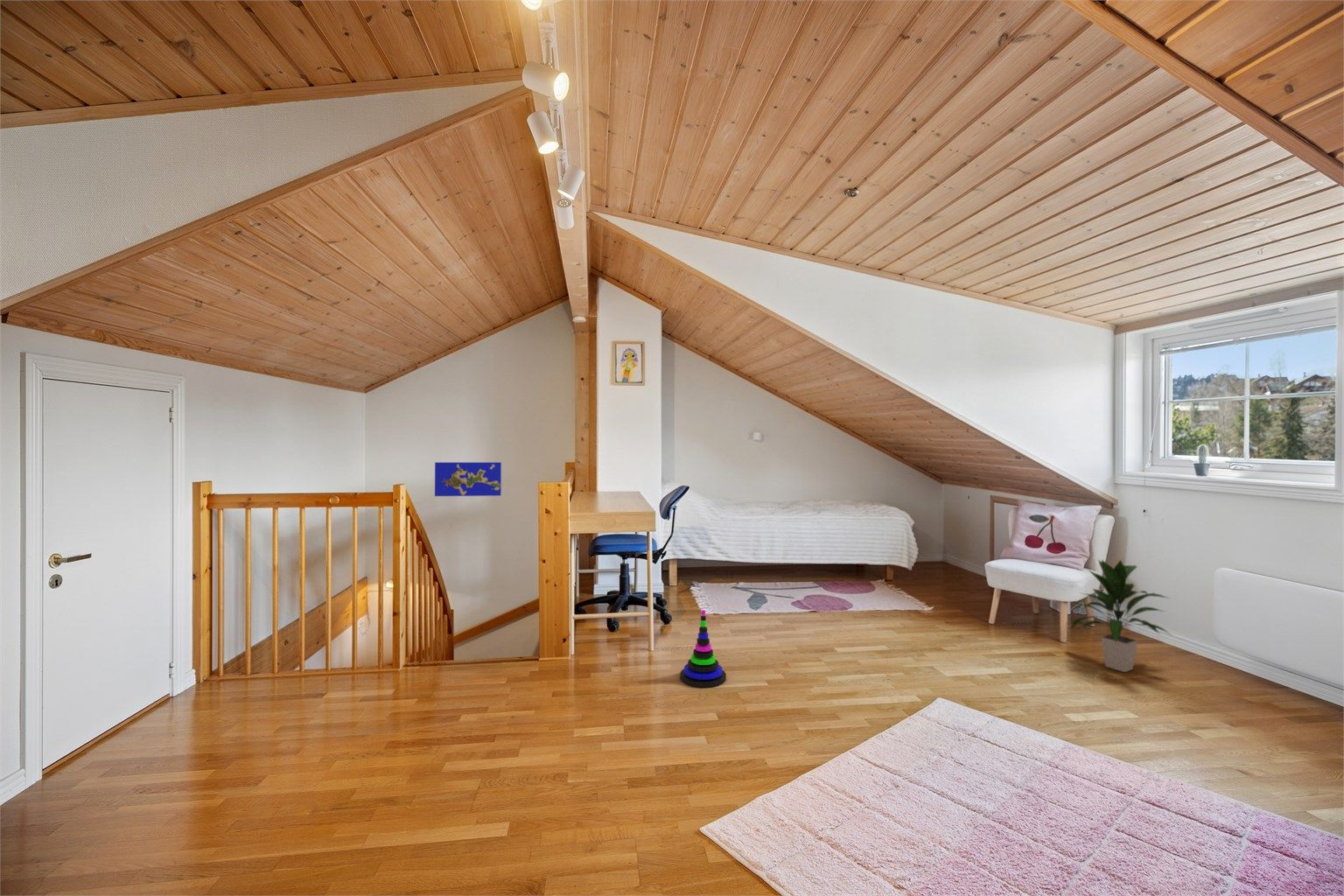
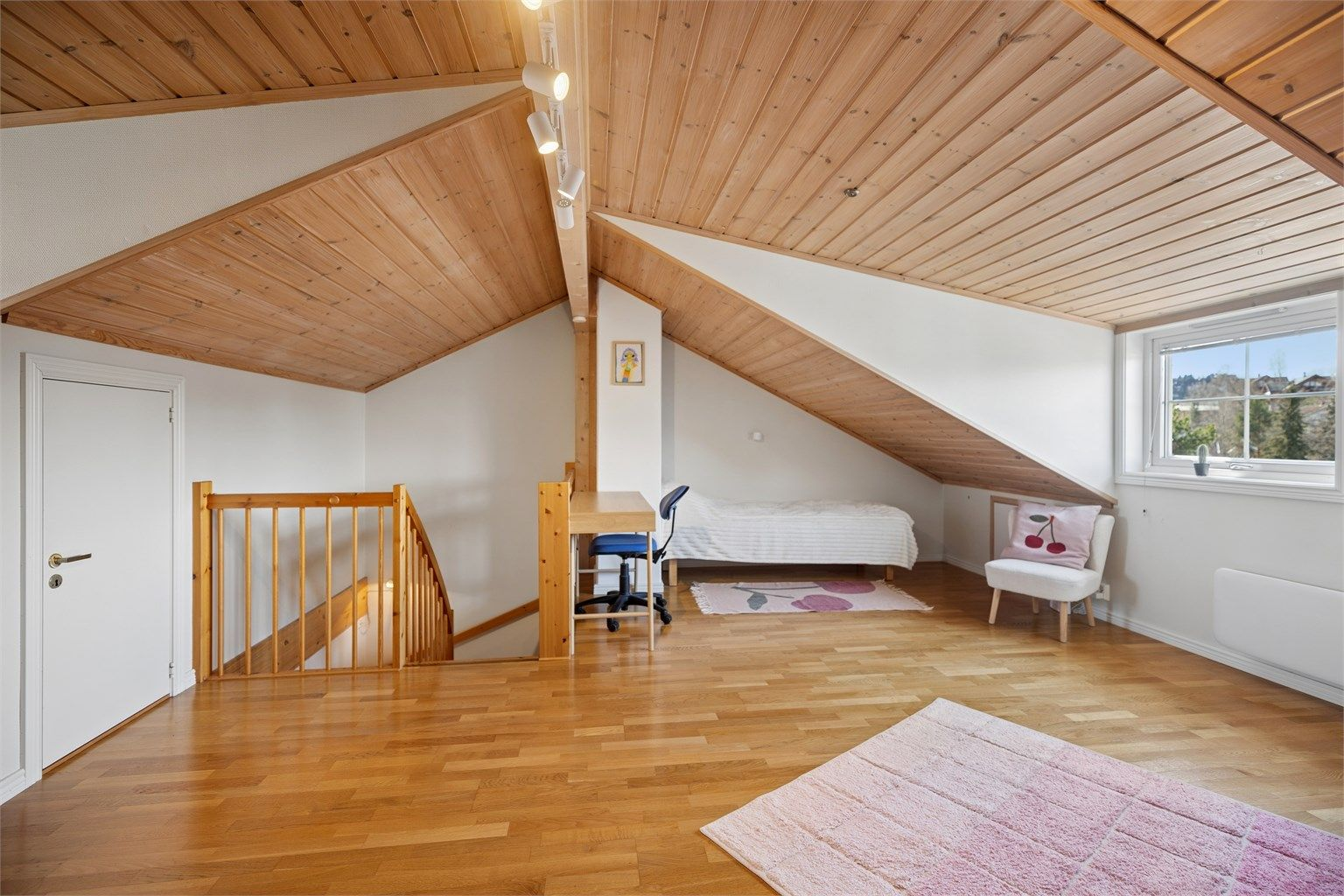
- stacking toy (703, 644)
- indoor plant (1116, 611)
- world map (467, 479)
